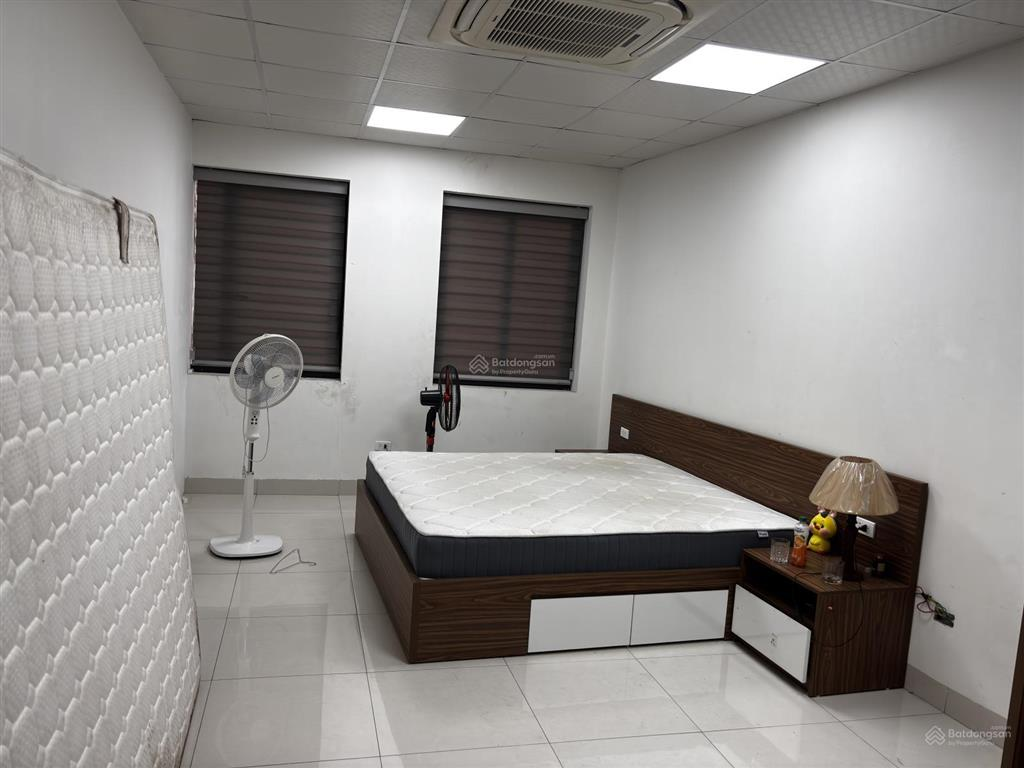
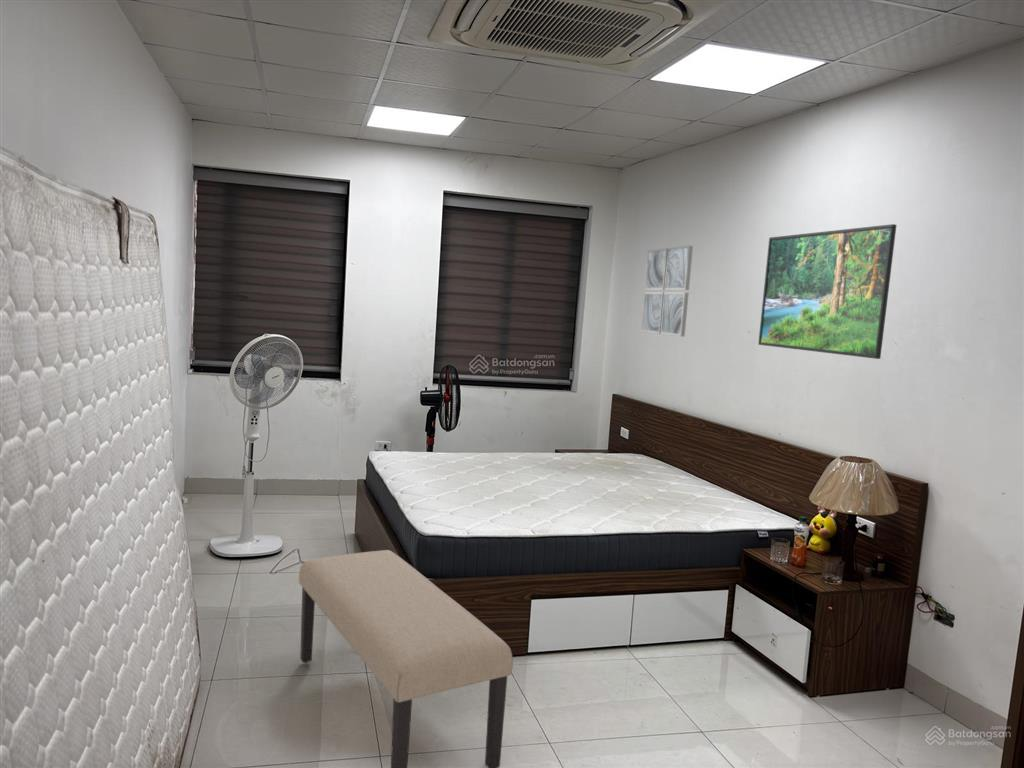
+ bench (391, 650)
+ wall art (665, 292)
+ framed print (819, 291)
